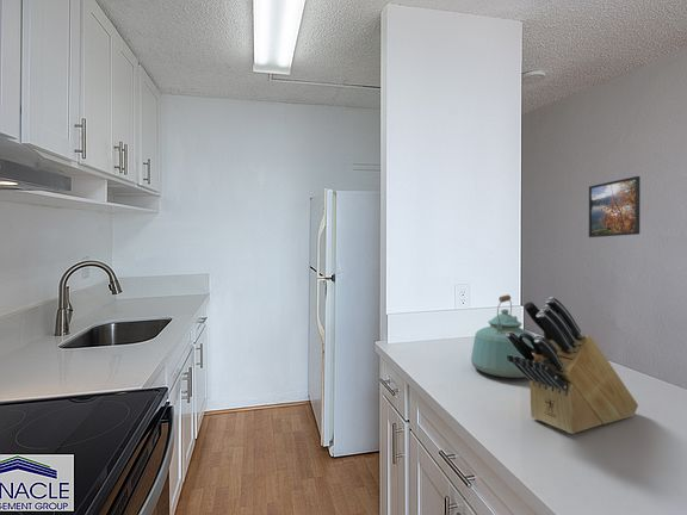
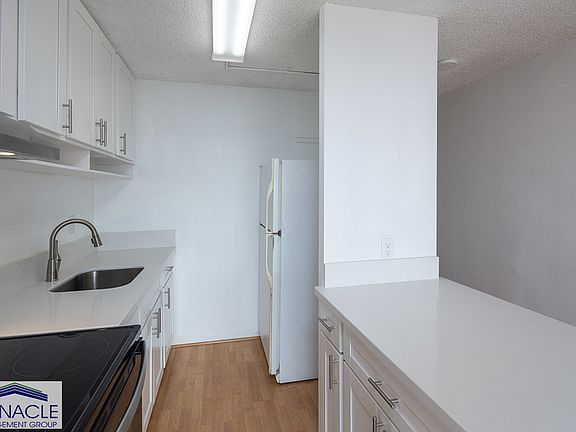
- knife block (571, 358)
- kettle (506, 331)
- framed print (612, 209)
